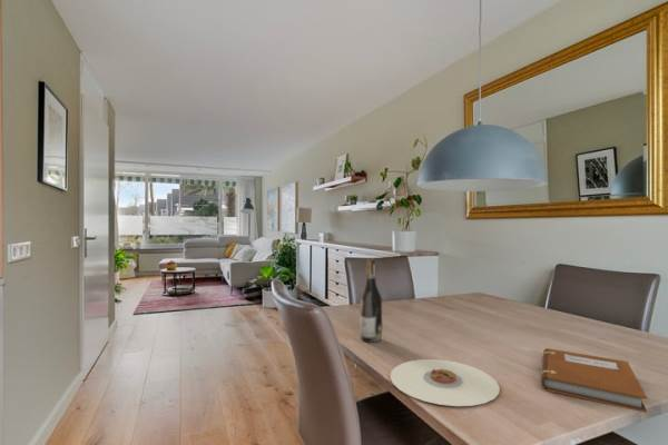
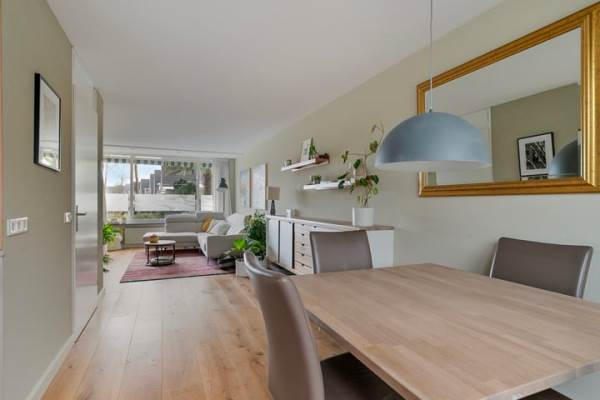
- plate (442, 376)
- notebook (586, 373)
- wine bottle (371, 298)
